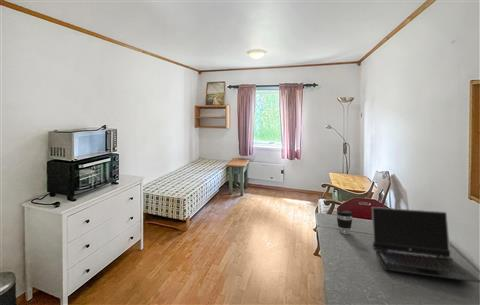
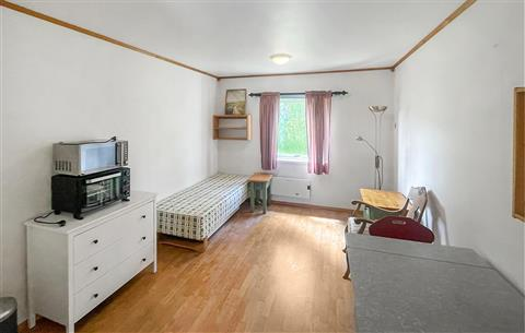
- laptop computer (417, 240)
- coffee cup (344, 222)
